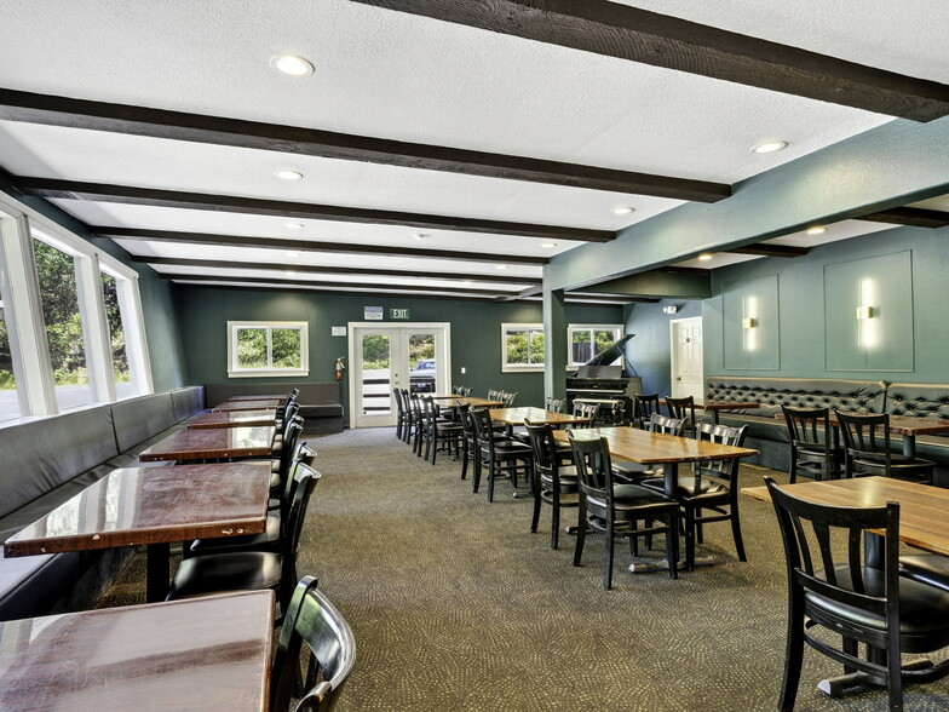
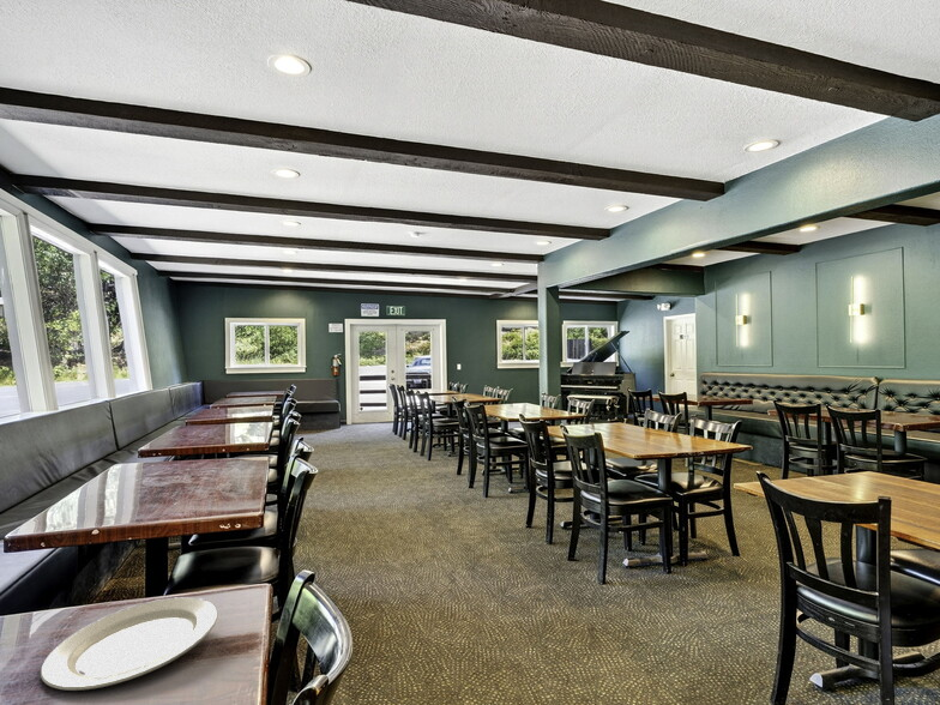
+ chinaware (135, 641)
